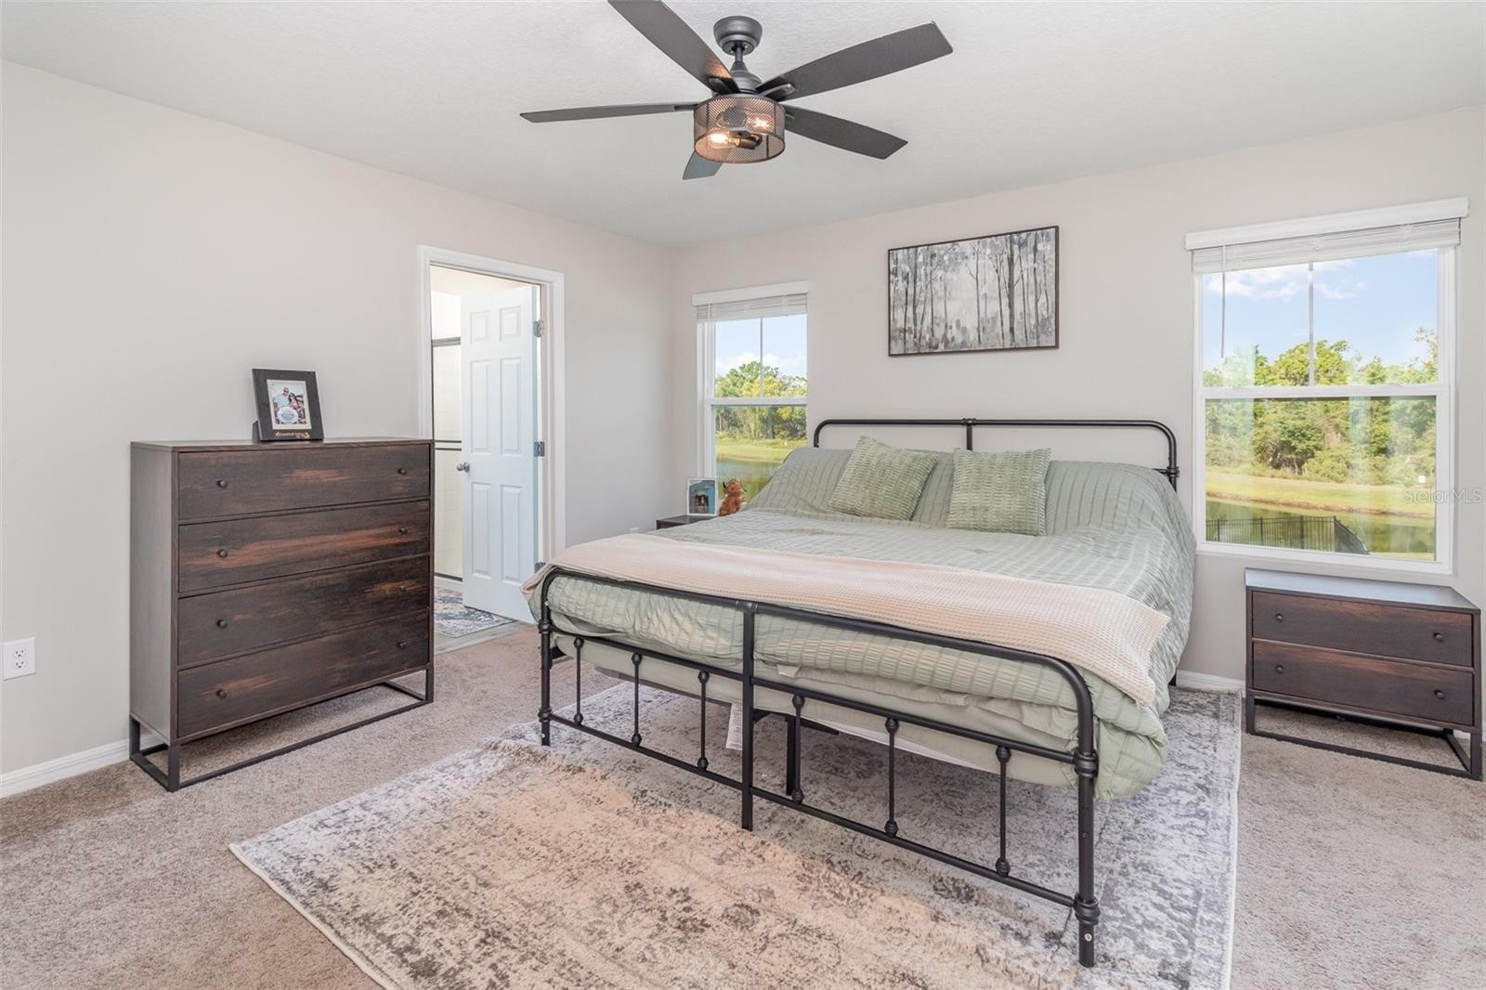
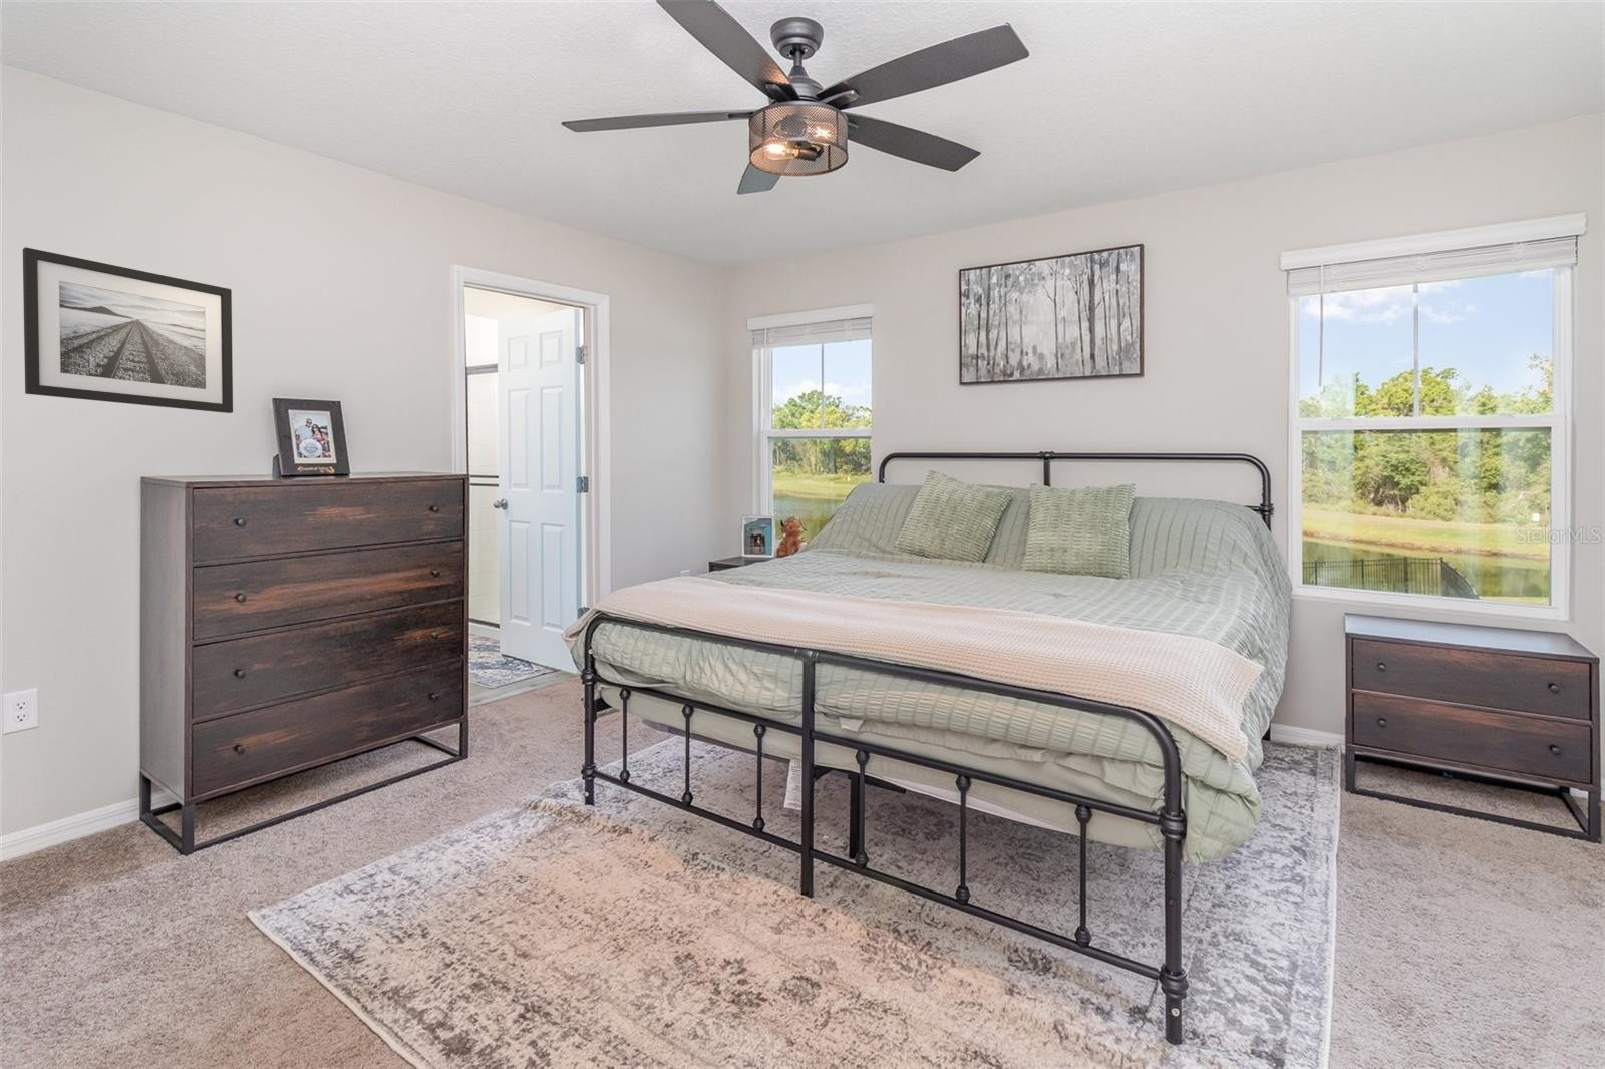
+ wall art (135, 336)
